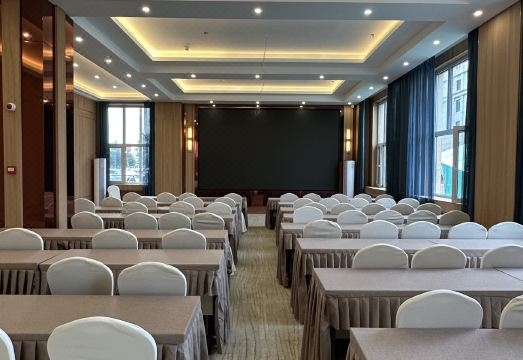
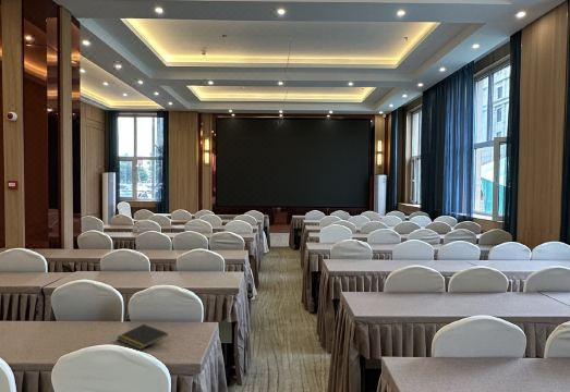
+ notepad (142, 335)
